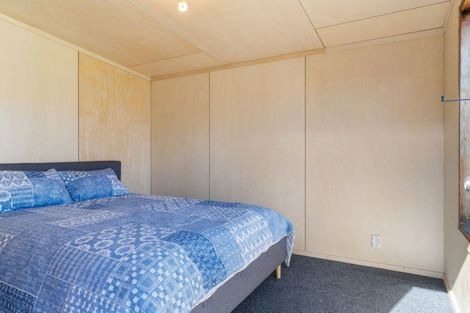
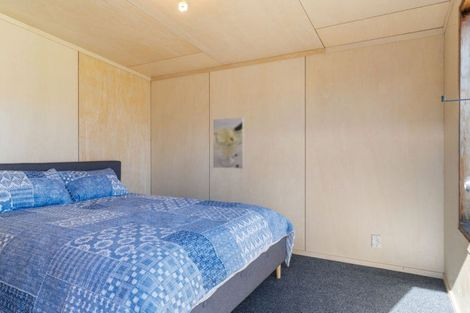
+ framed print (228, 143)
